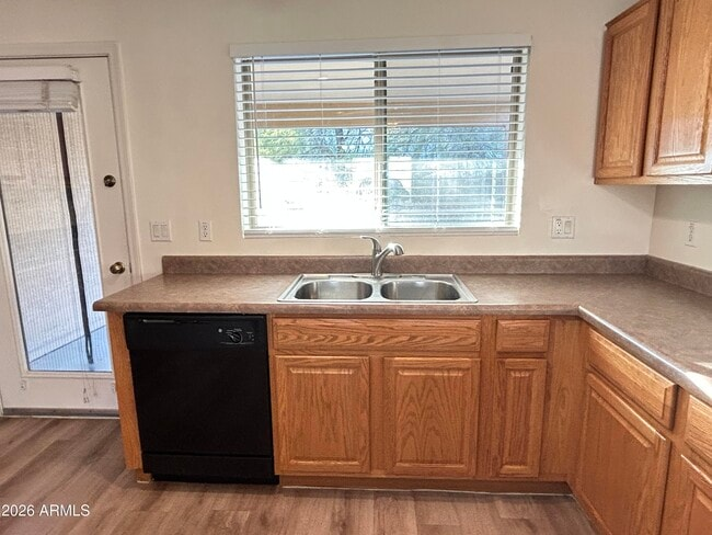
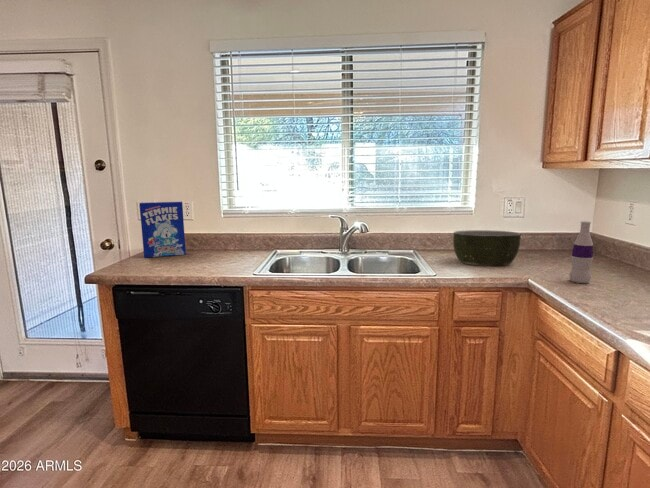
+ bottle (582, 251)
+ cereal box (163, 228)
+ bowl (485, 247)
